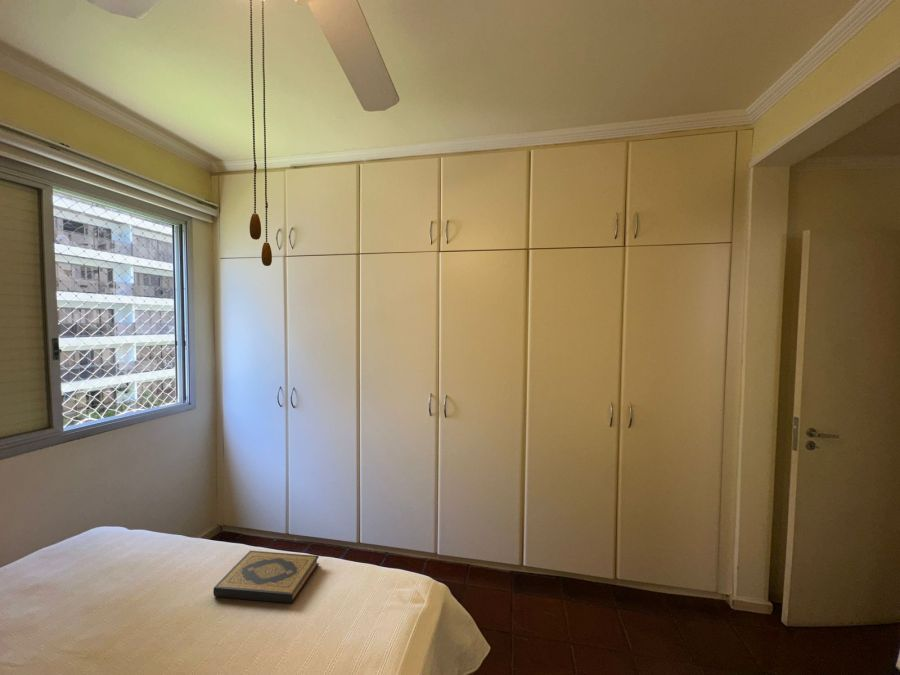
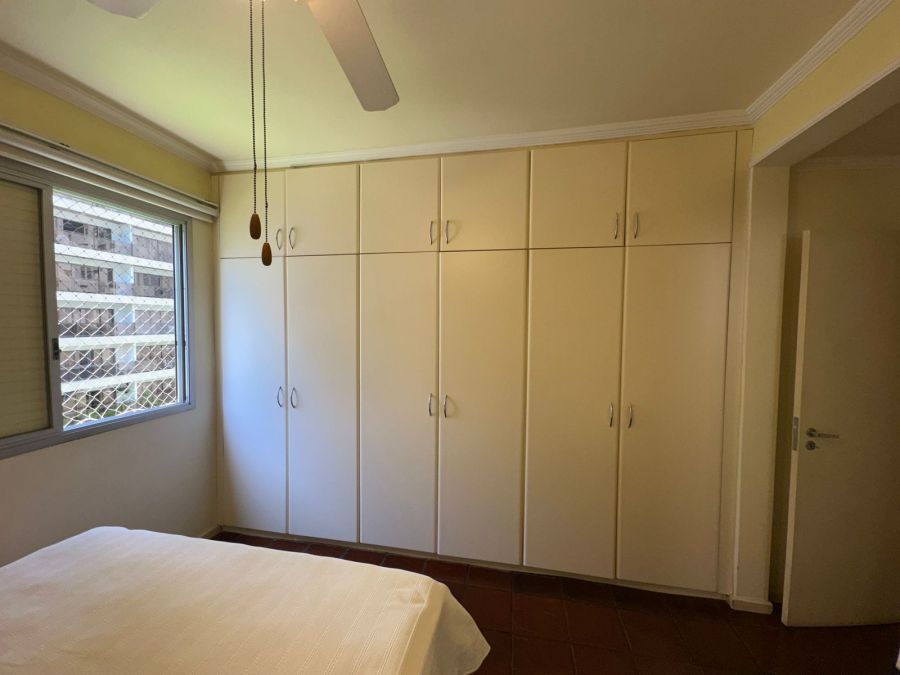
- hardback book (269, 575)
